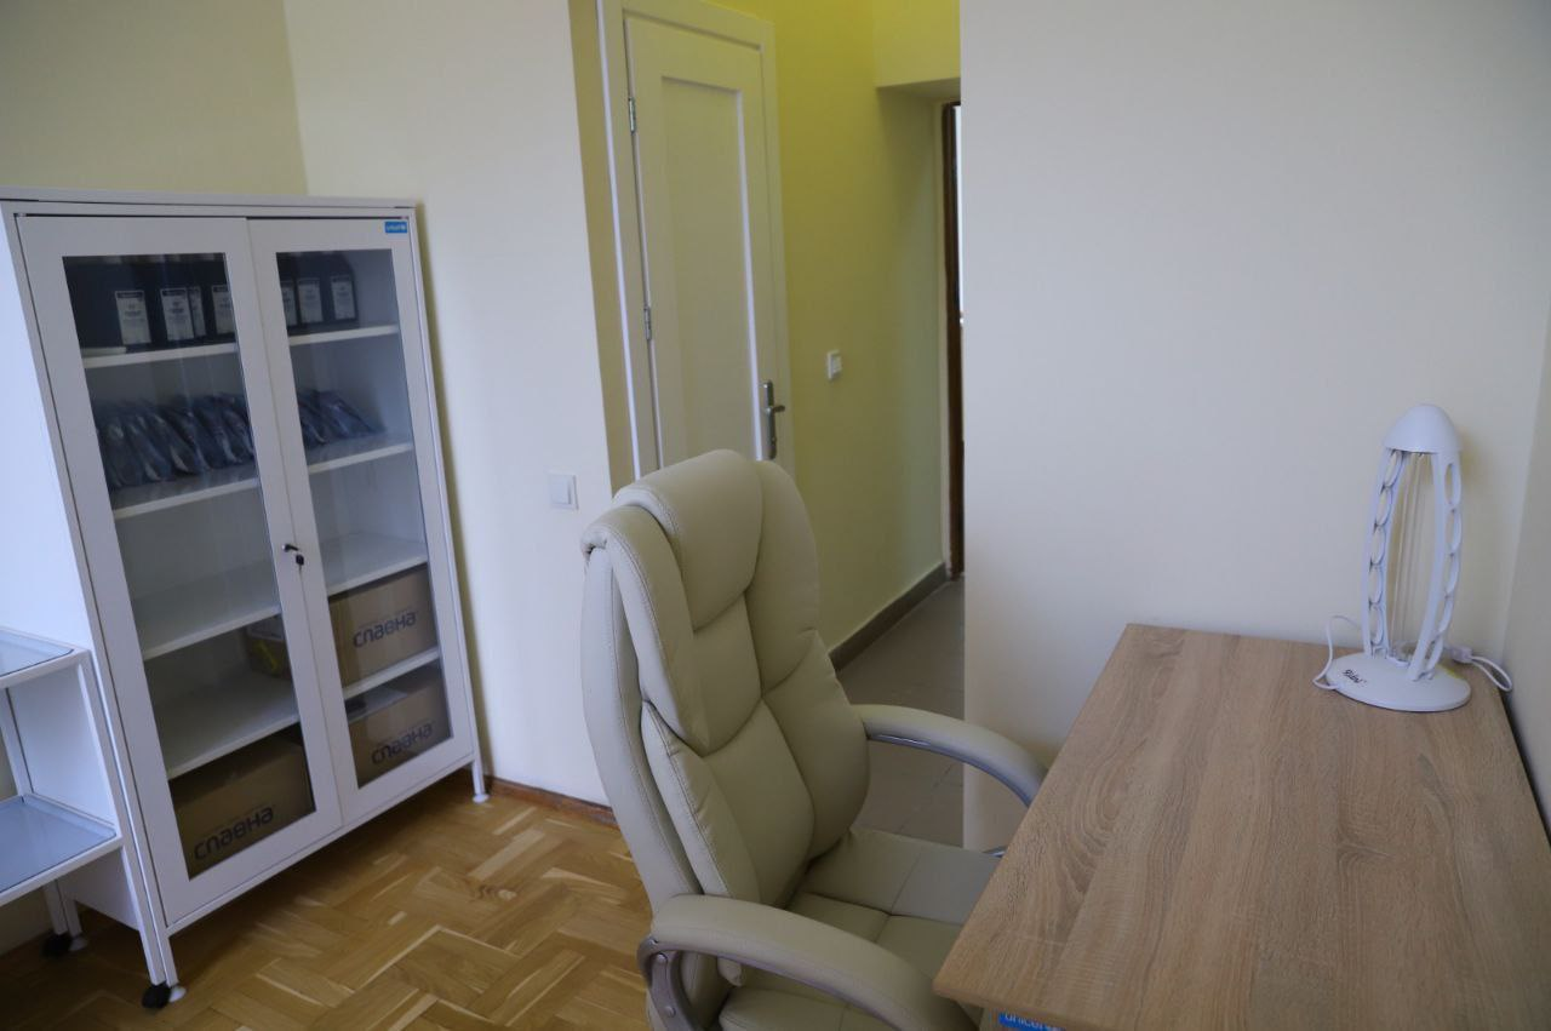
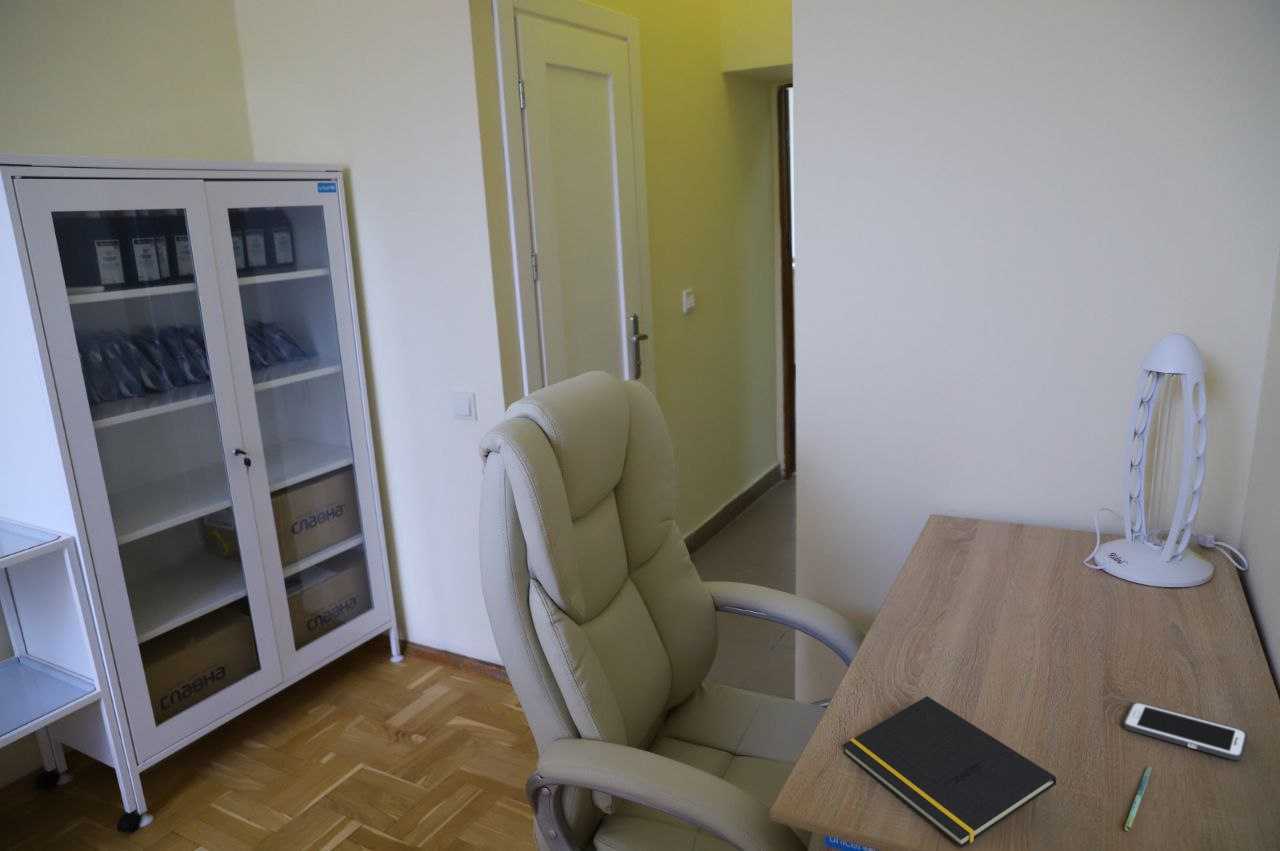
+ notepad (942, 763)
+ pen (1138, 797)
+ cell phone (1184, 730)
